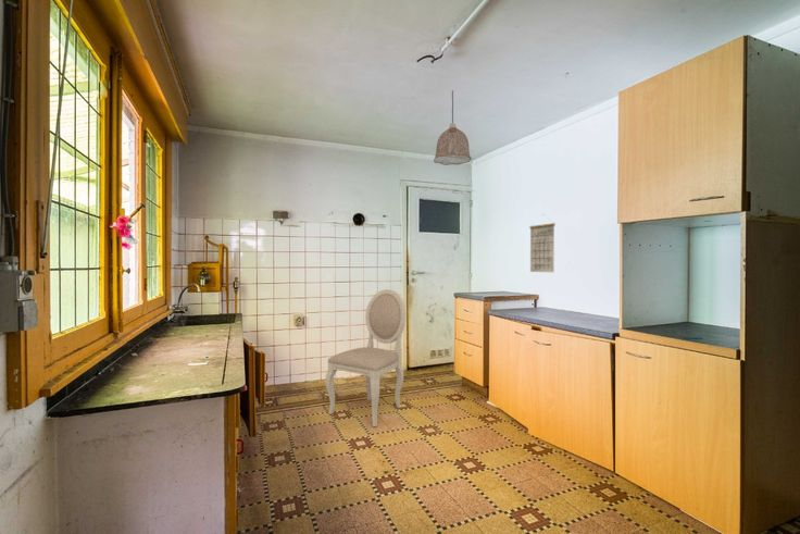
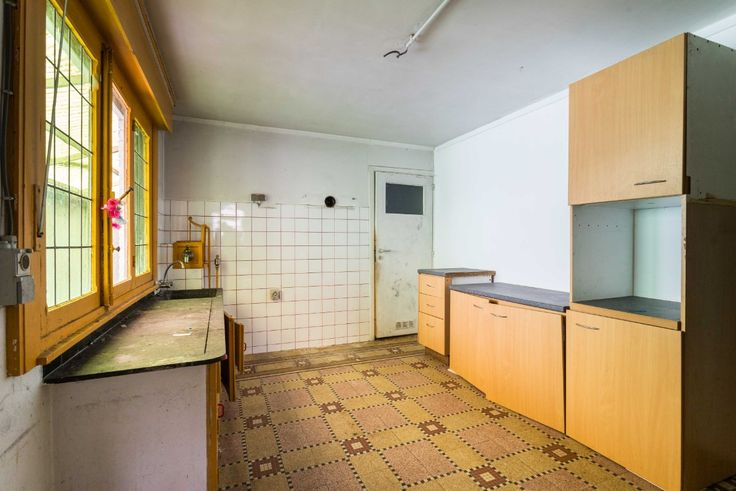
- calendar (541, 243)
- pendant lamp (452, 125)
- dining chair (366, 351)
